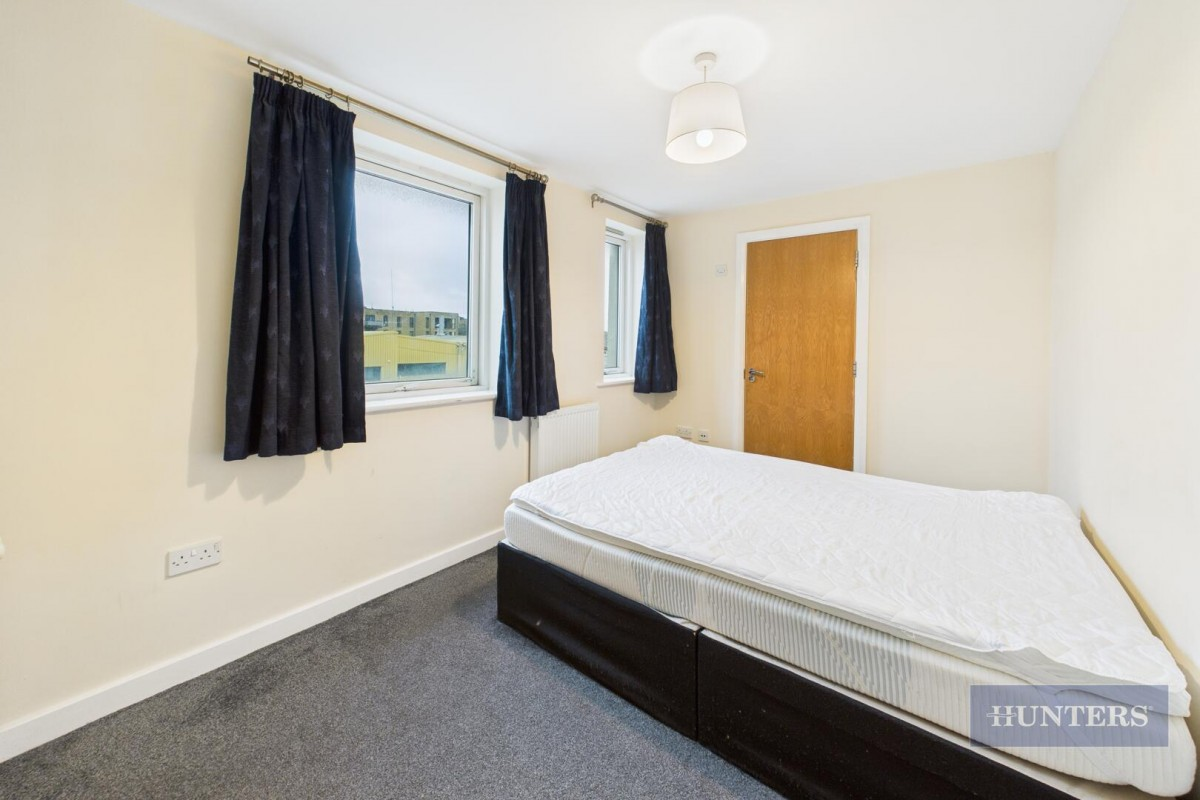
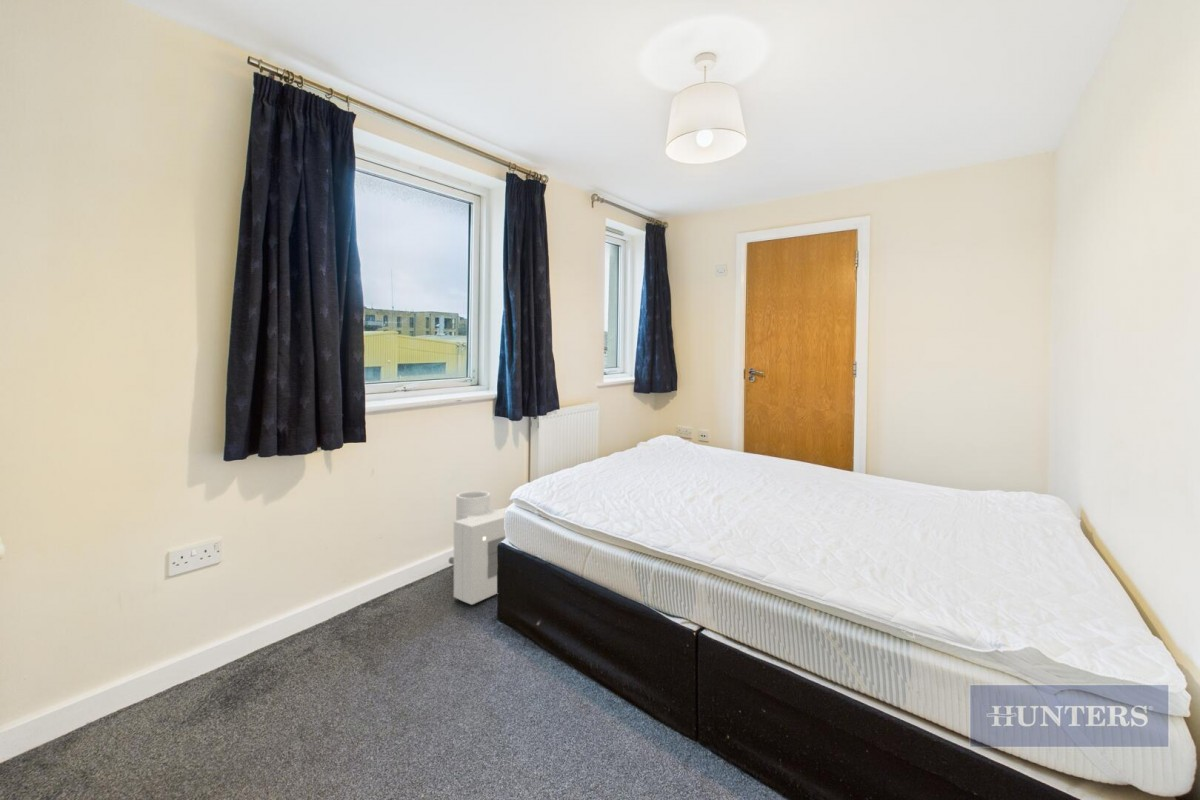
+ air purifier (475, 538)
